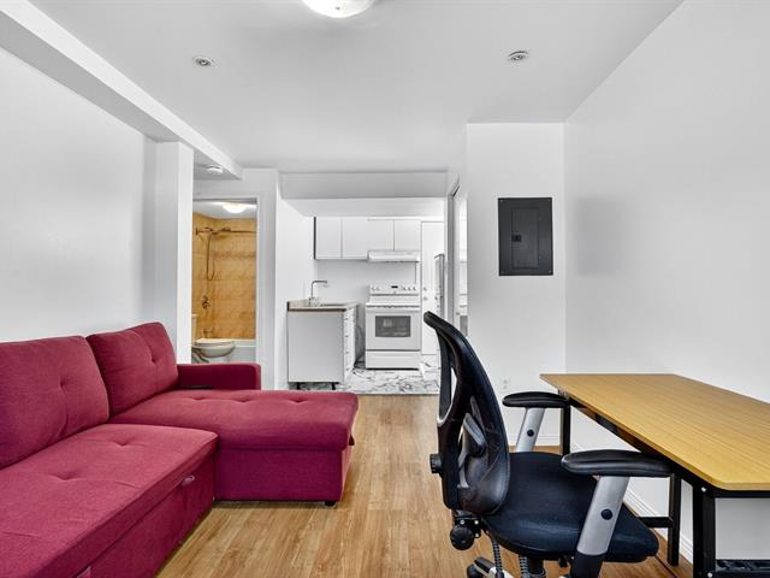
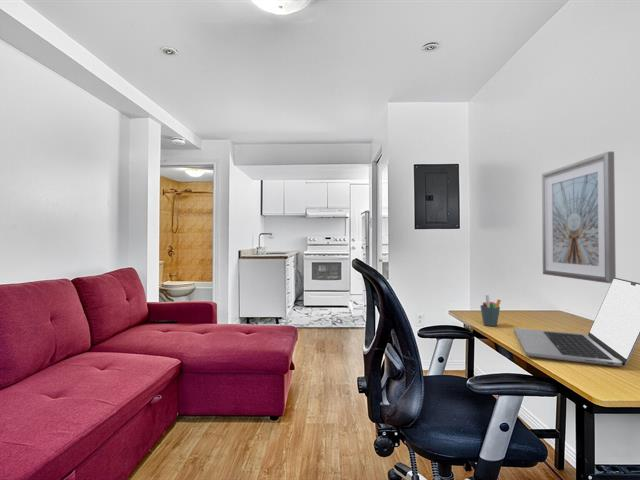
+ laptop (574, 333)
+ picture frame (573, 221)
+ pen holder (490, 310)
